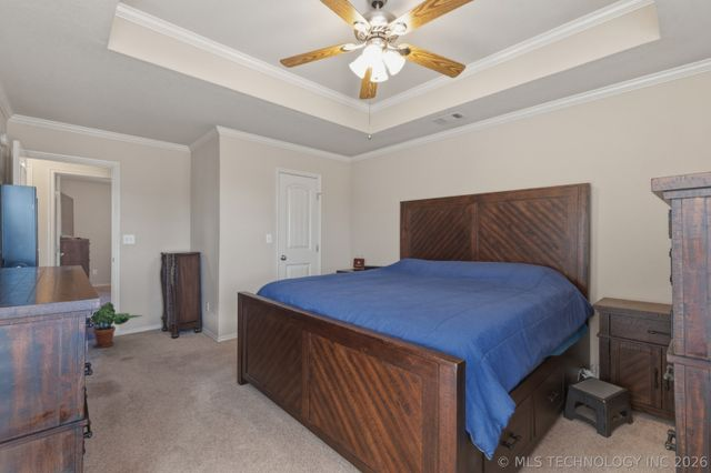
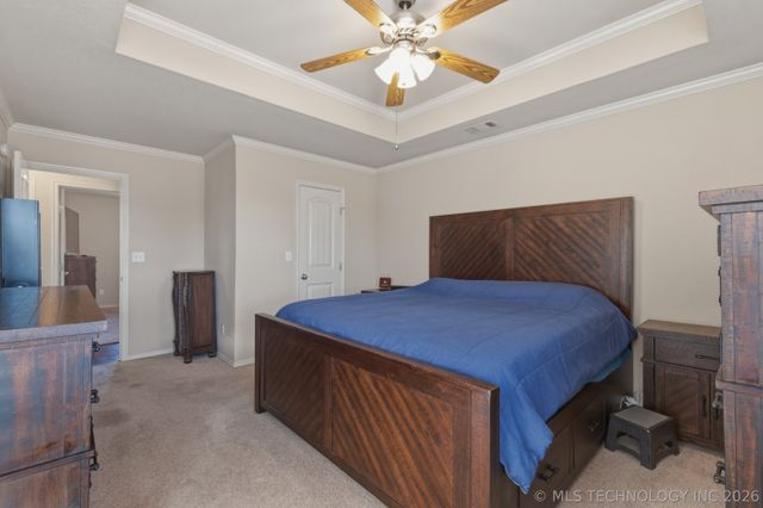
- potted plant (102, 322)
